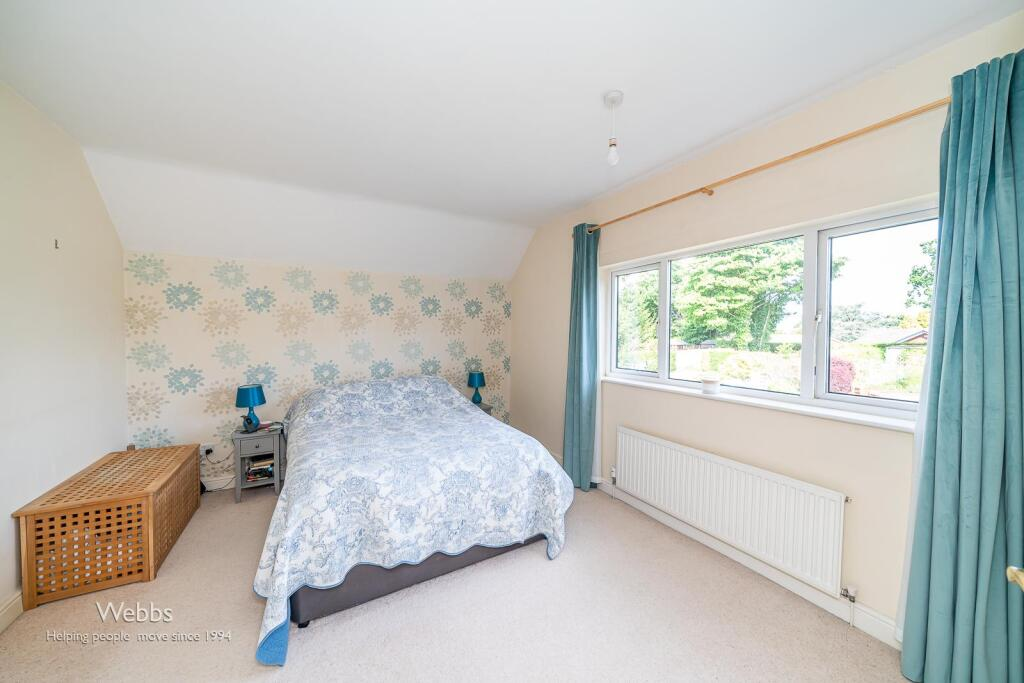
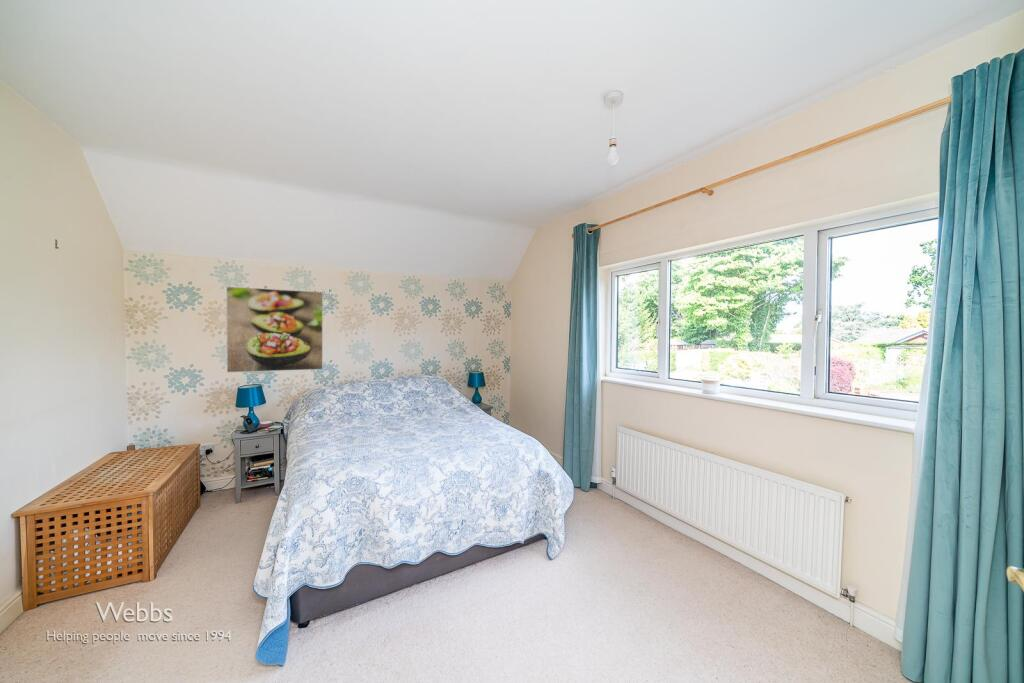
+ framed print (277, 330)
